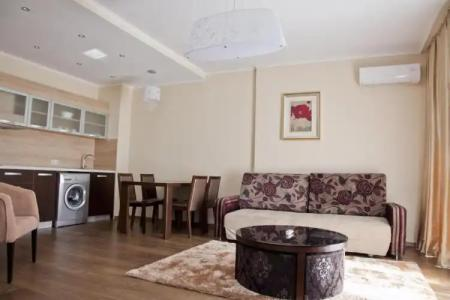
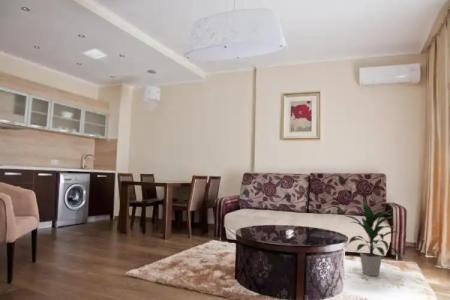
+ indoor plant (373, 238)
